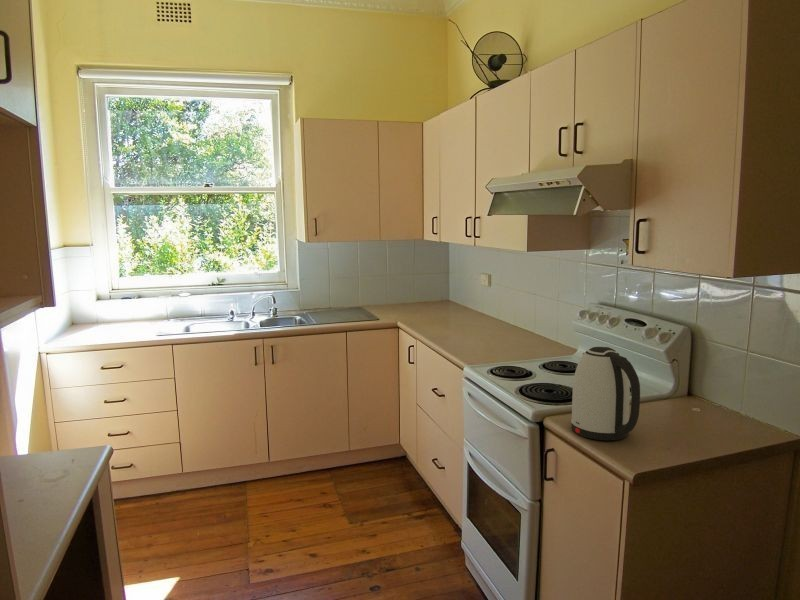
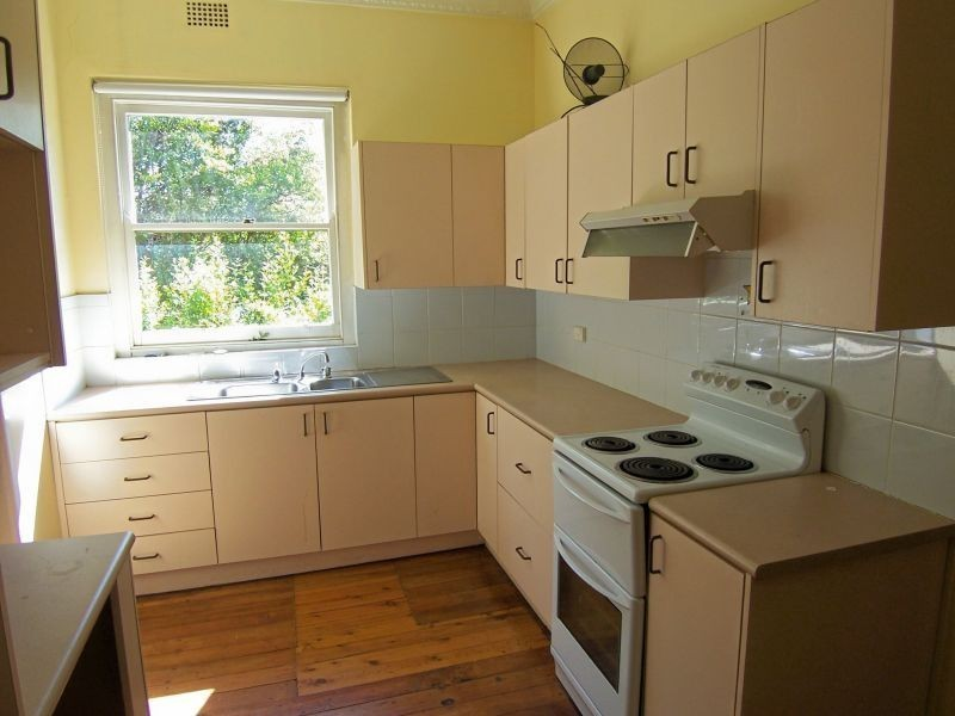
- kettle (608, 392)
